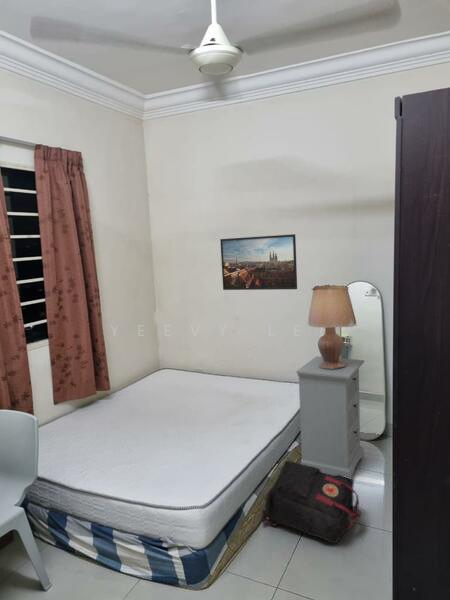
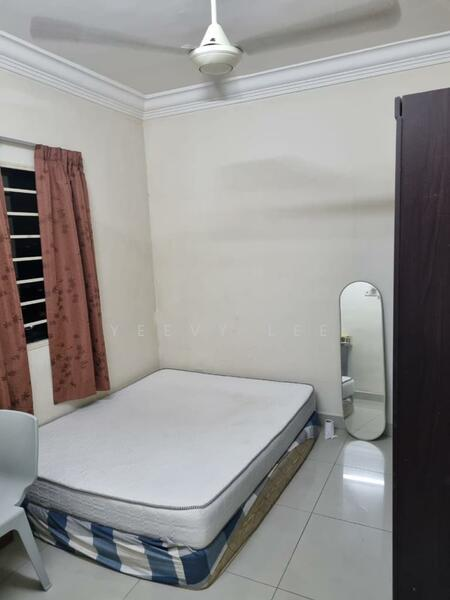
- backpack (313, 494)
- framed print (257, 263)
- lamp (331, 326)
- nightstand (332, 415)
